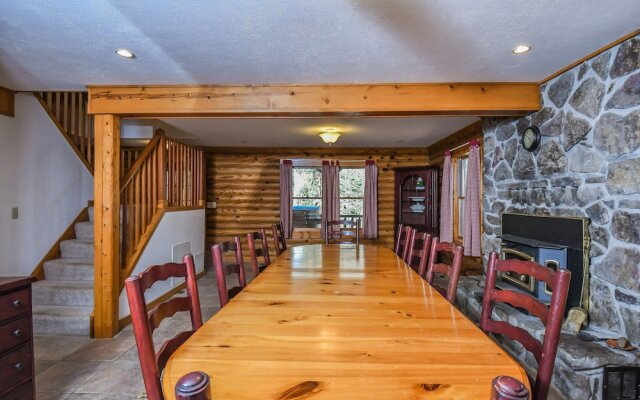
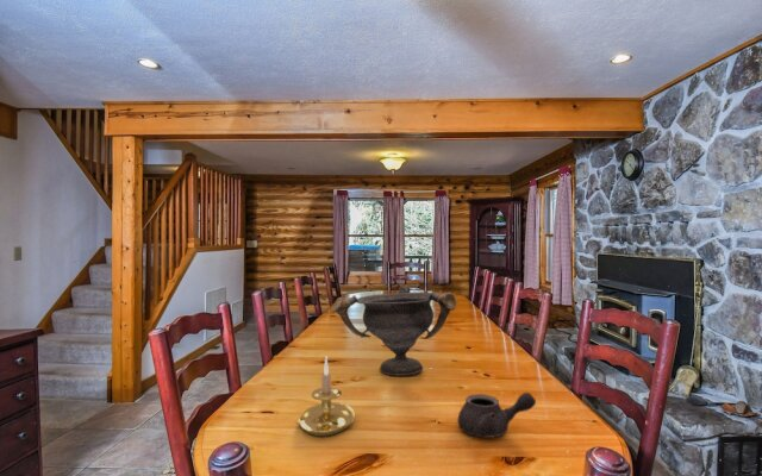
+ decorative bowl (400, 330)
+ teapot (496, 412)
+ candle holder (325, 392)
